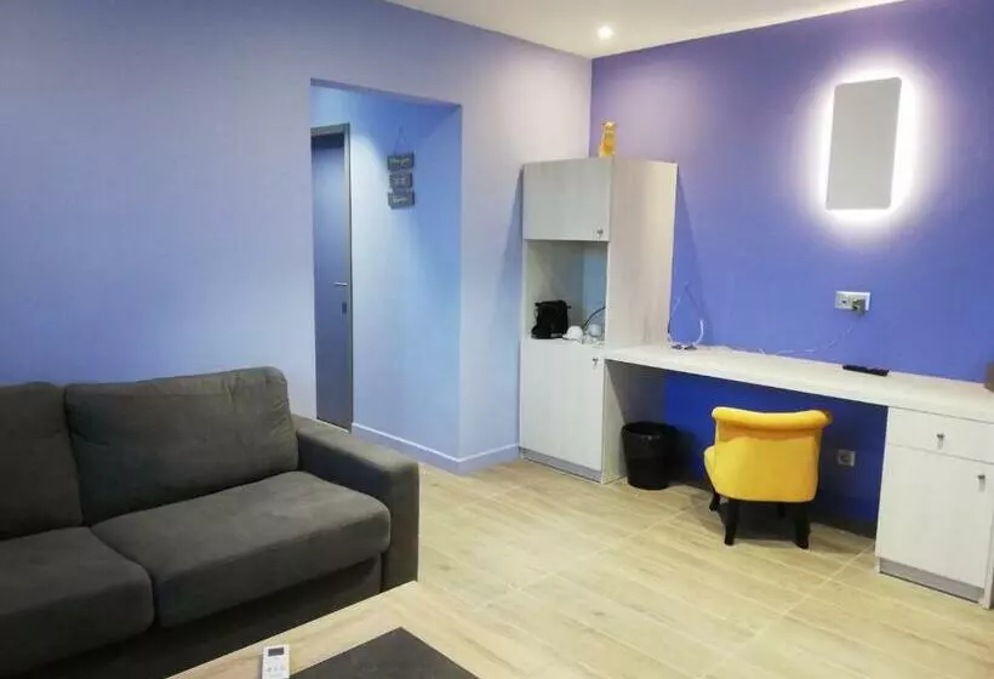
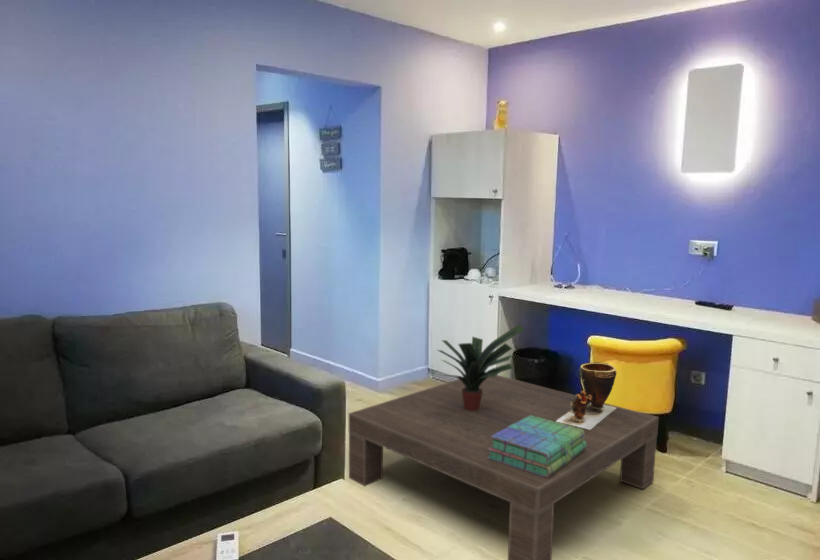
+ stack of books (538, 443)
+ clay pot (589, 392)
+ potted plant (478, 367)
+ coffee table (492, 445)
